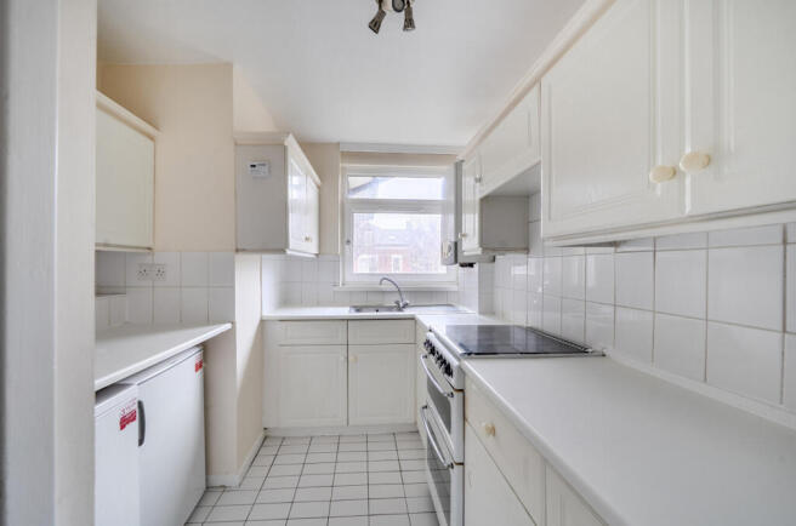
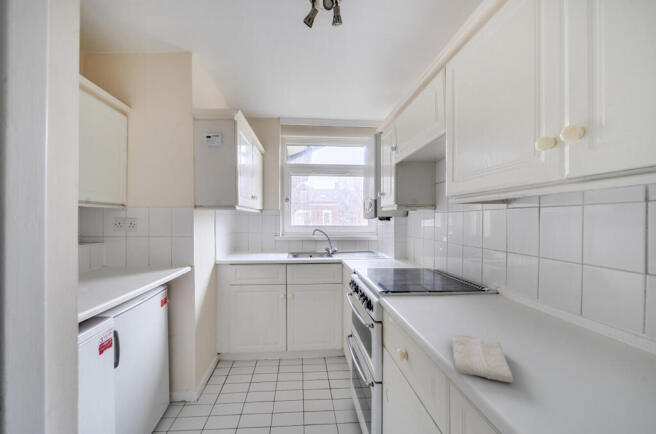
+ washcloth (478, 354)
